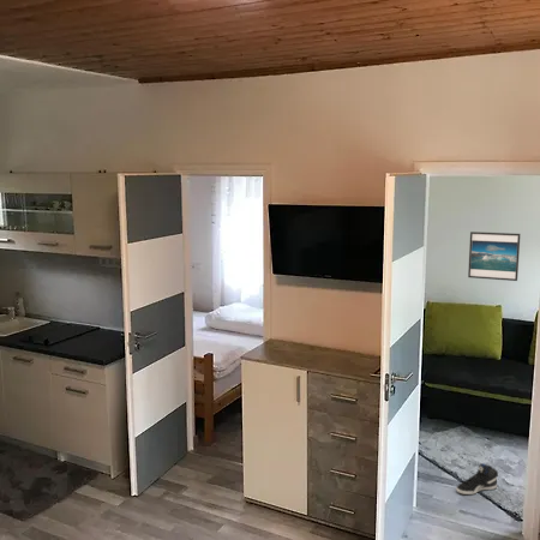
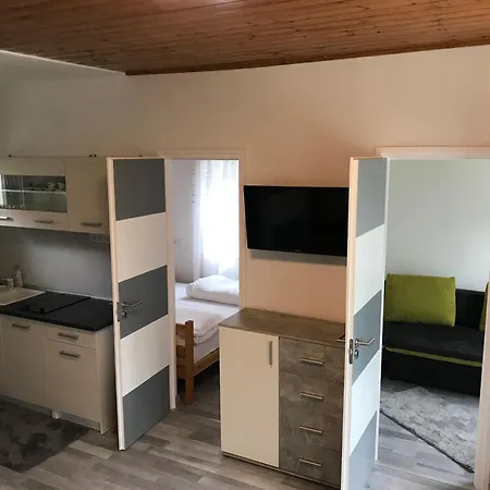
- sneaker (476, 476)
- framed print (493, 256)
